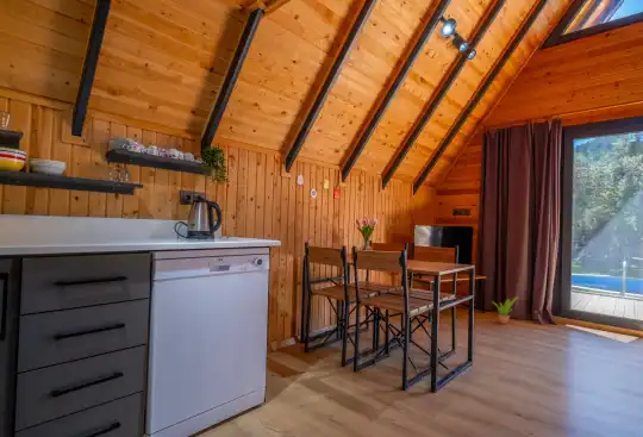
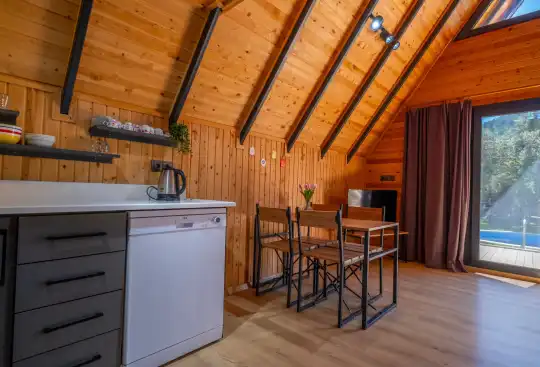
- potted plant (502, 310)
